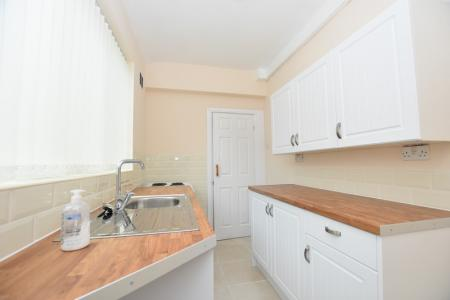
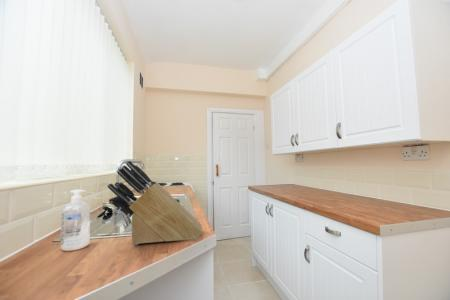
+ knife block (158, 199)
